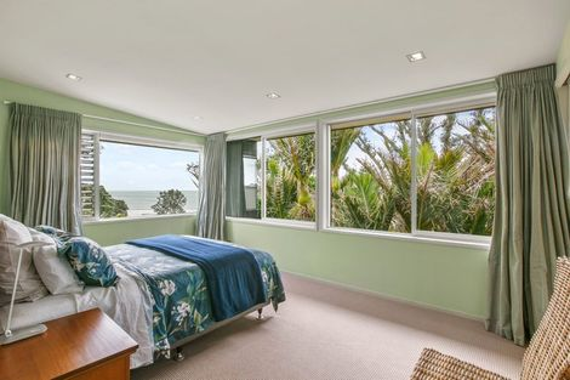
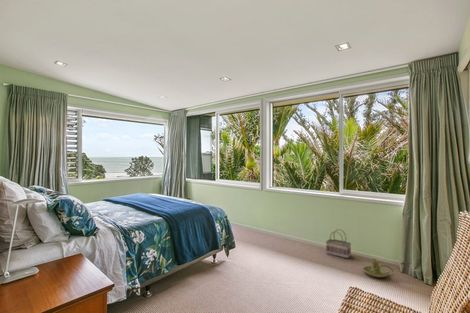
+ candle holder (378, 267)
+ basket (338, 242)
